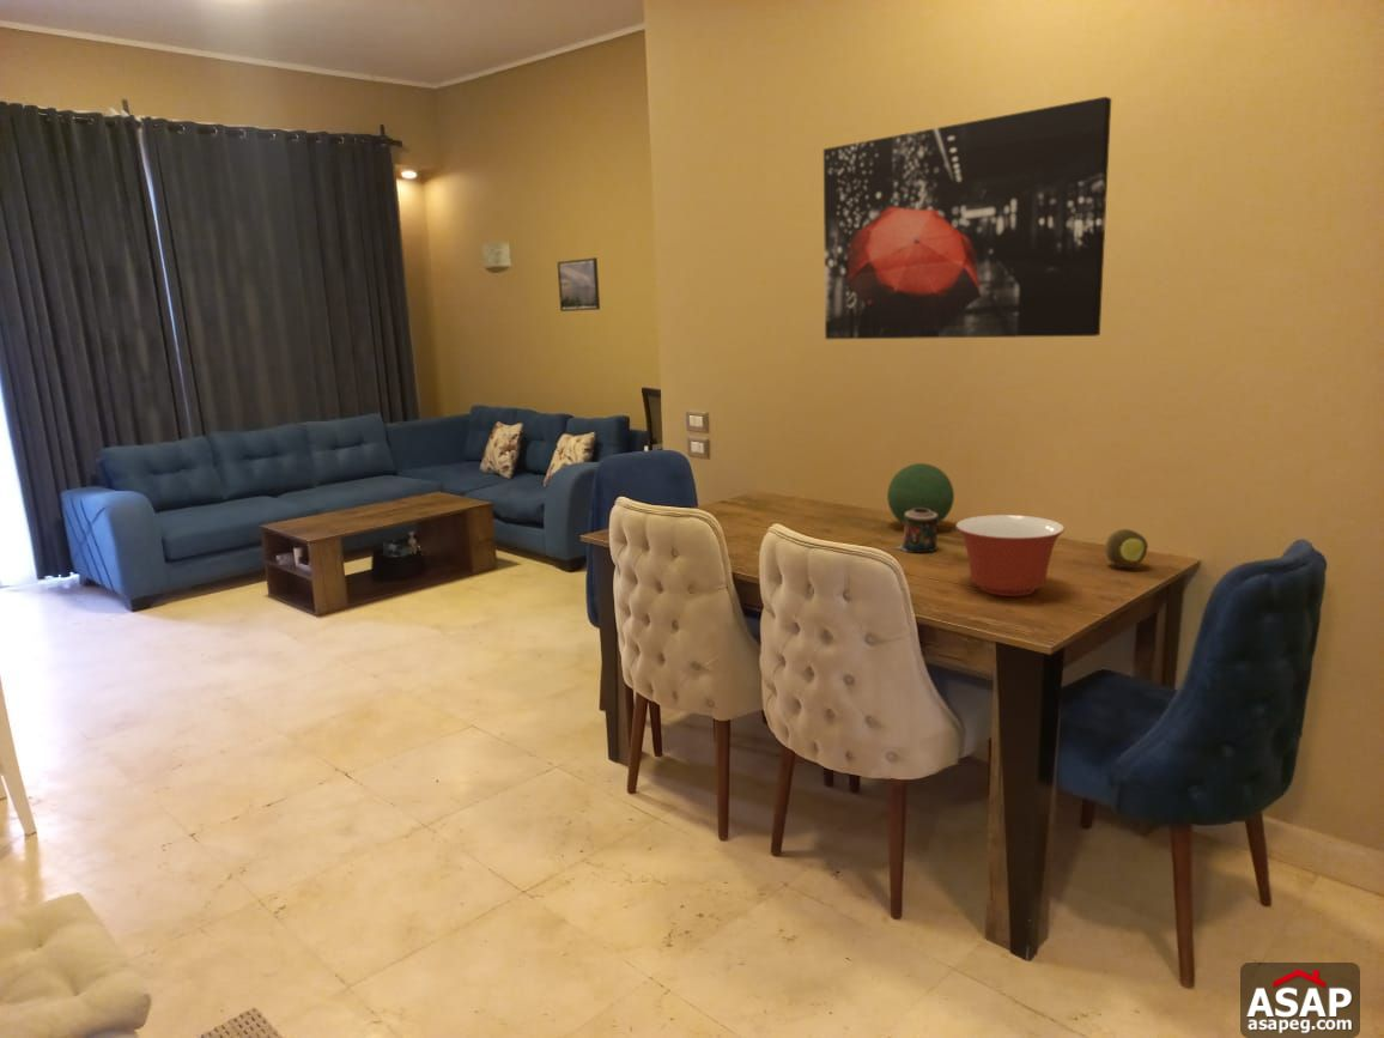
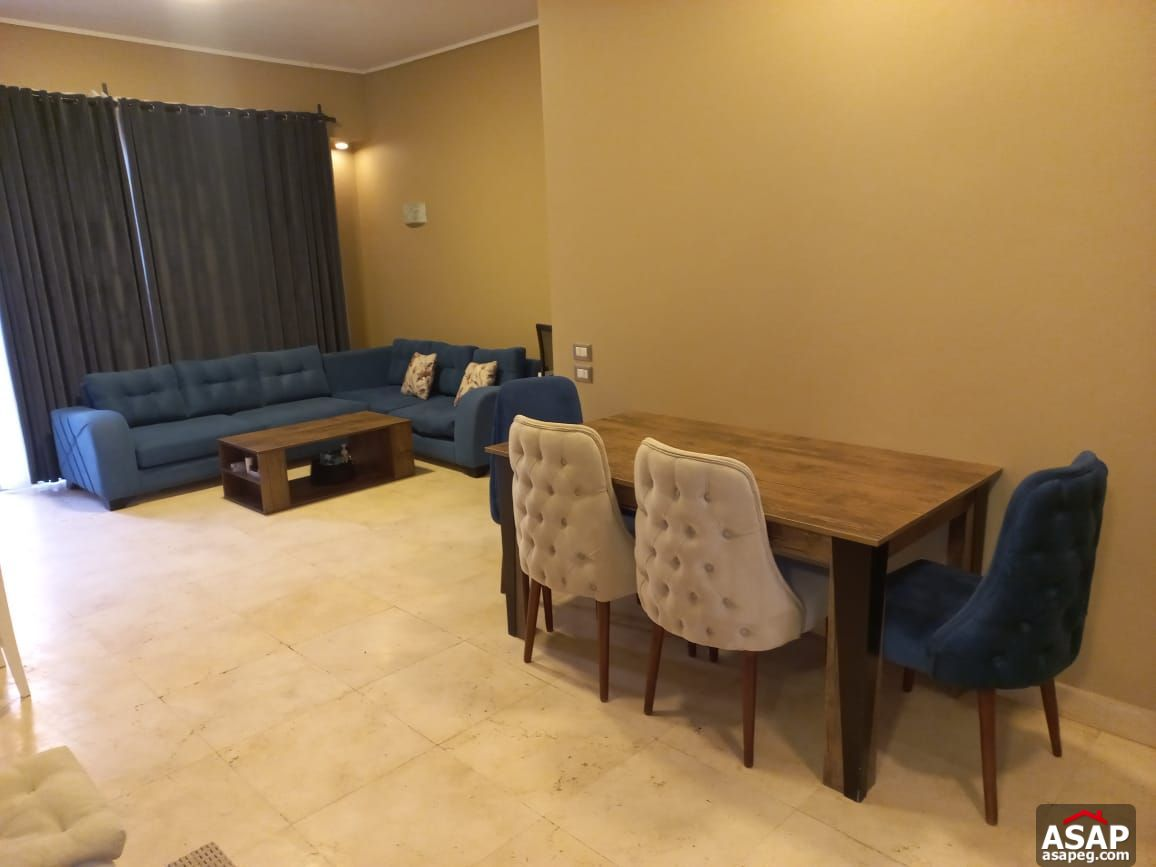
- candle (915, 528)
- decorative orb (919, 496)
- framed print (578, 285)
- mixing bowl (1008, 557)
- fruit (1125, 548)
- wall art (949, 233)
